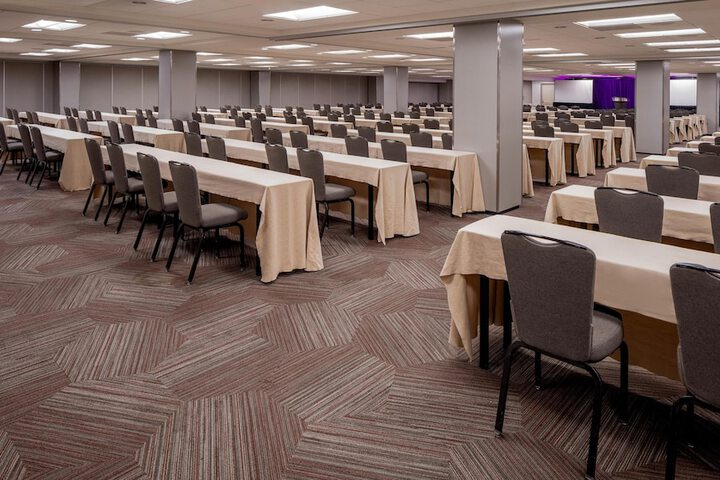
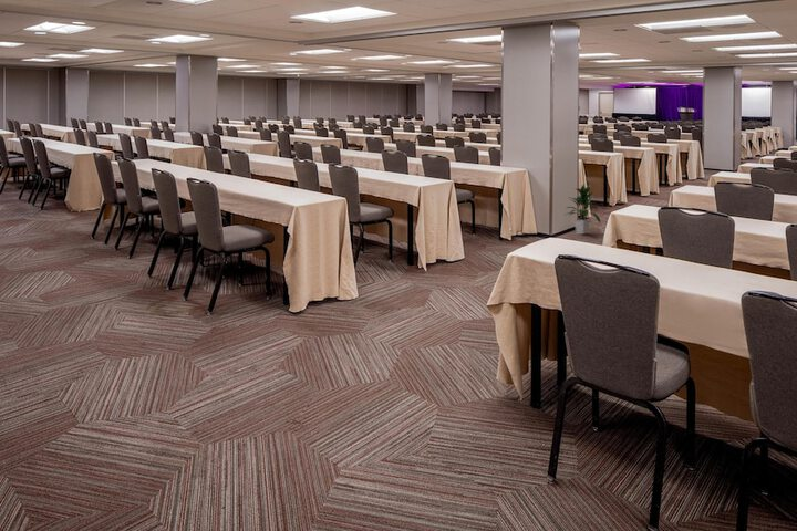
+ indoor plant (583, 208)
